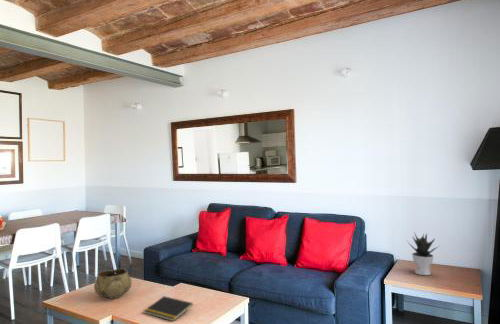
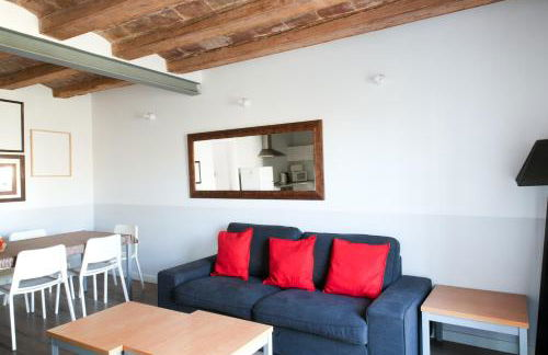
- notepad (168, 307)
- decorative bowl (113, 284)
- potted plant (420, 252)
